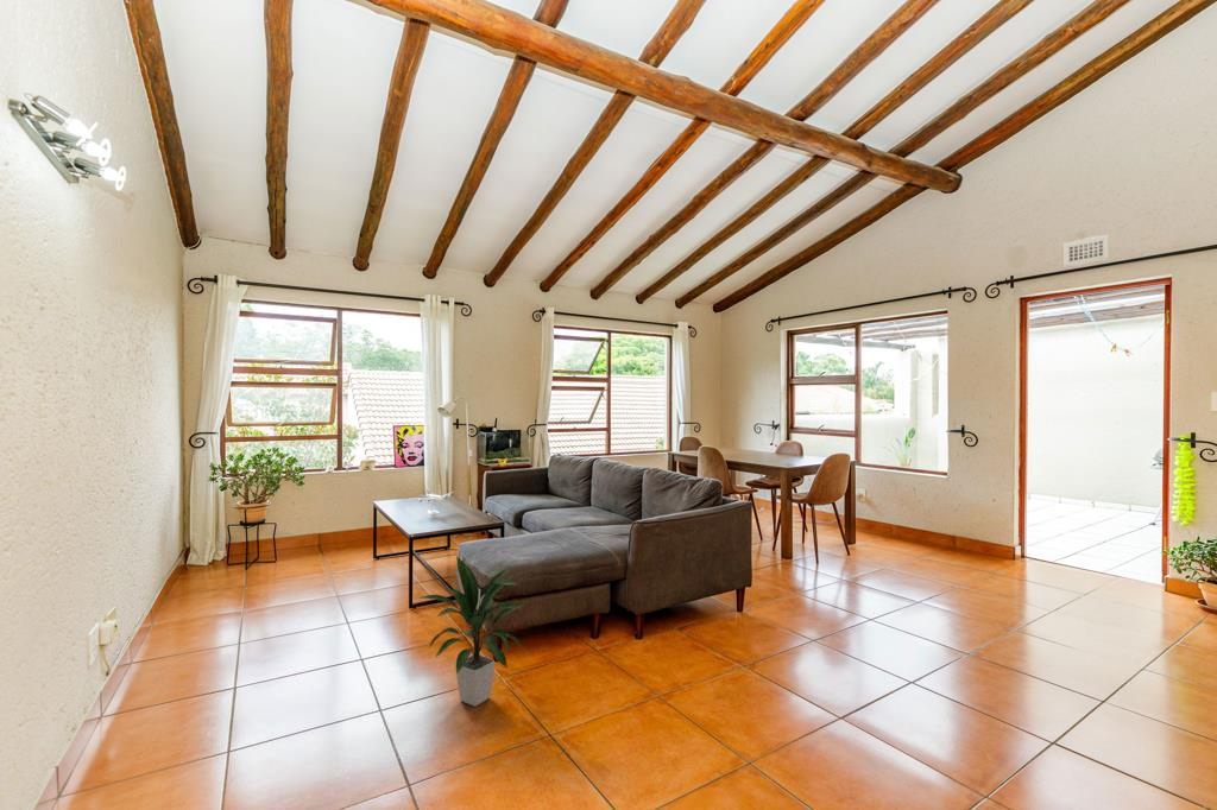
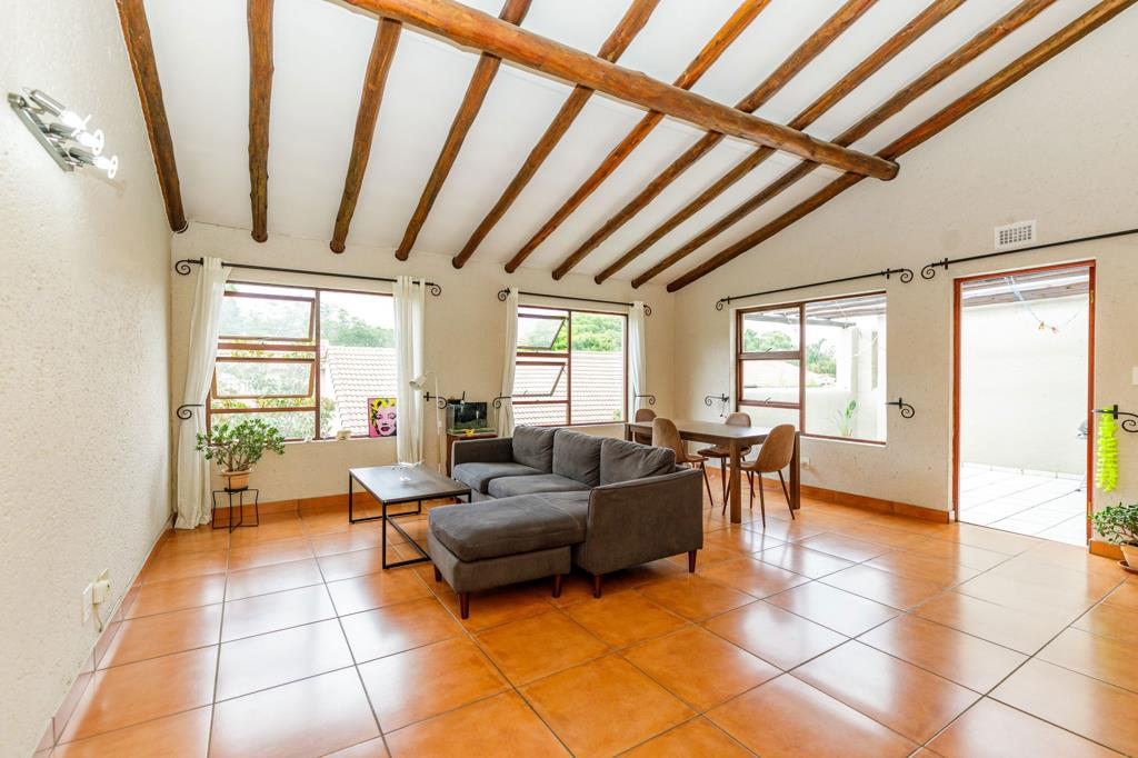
- indoor plant (480, 628)
